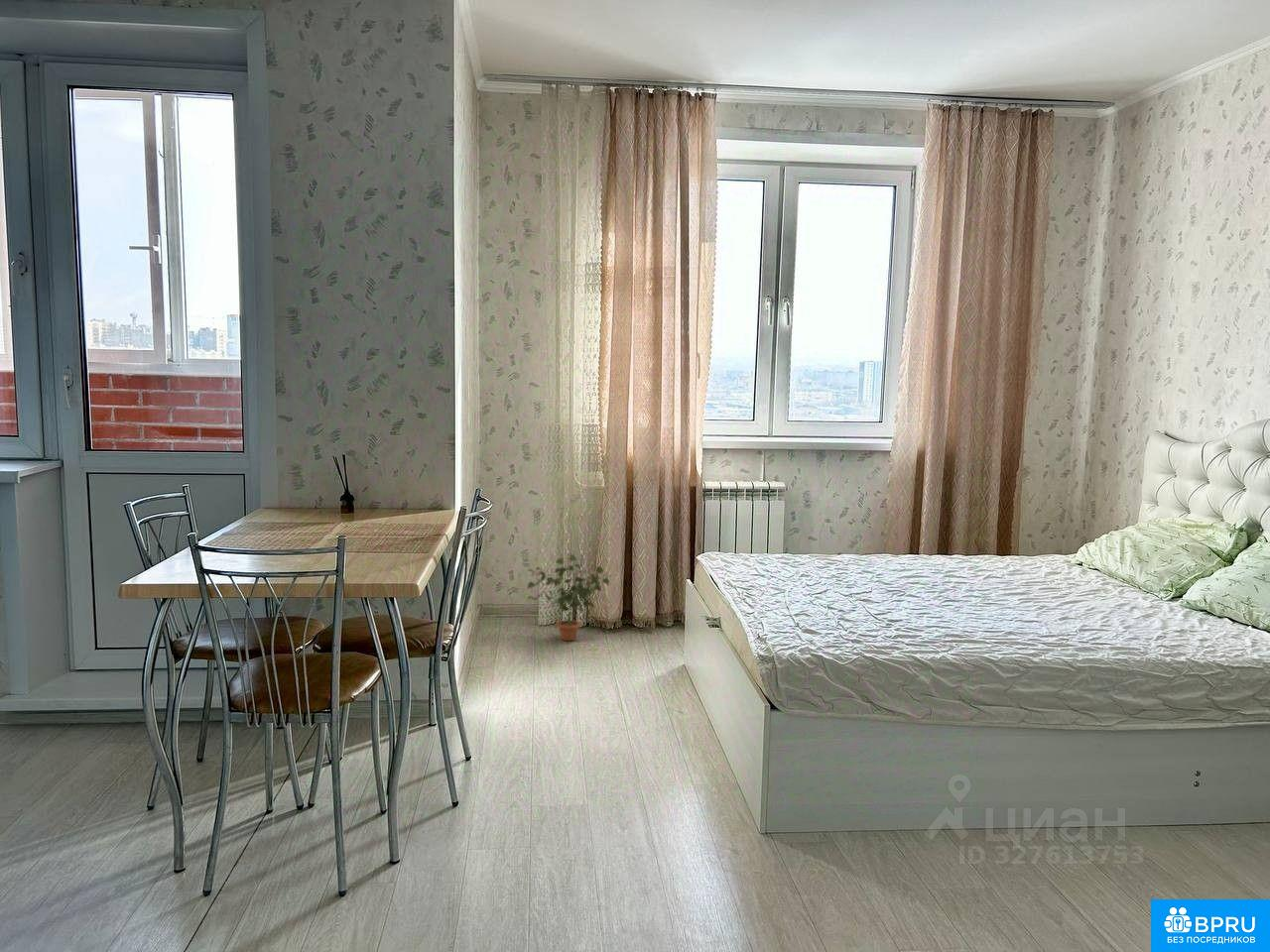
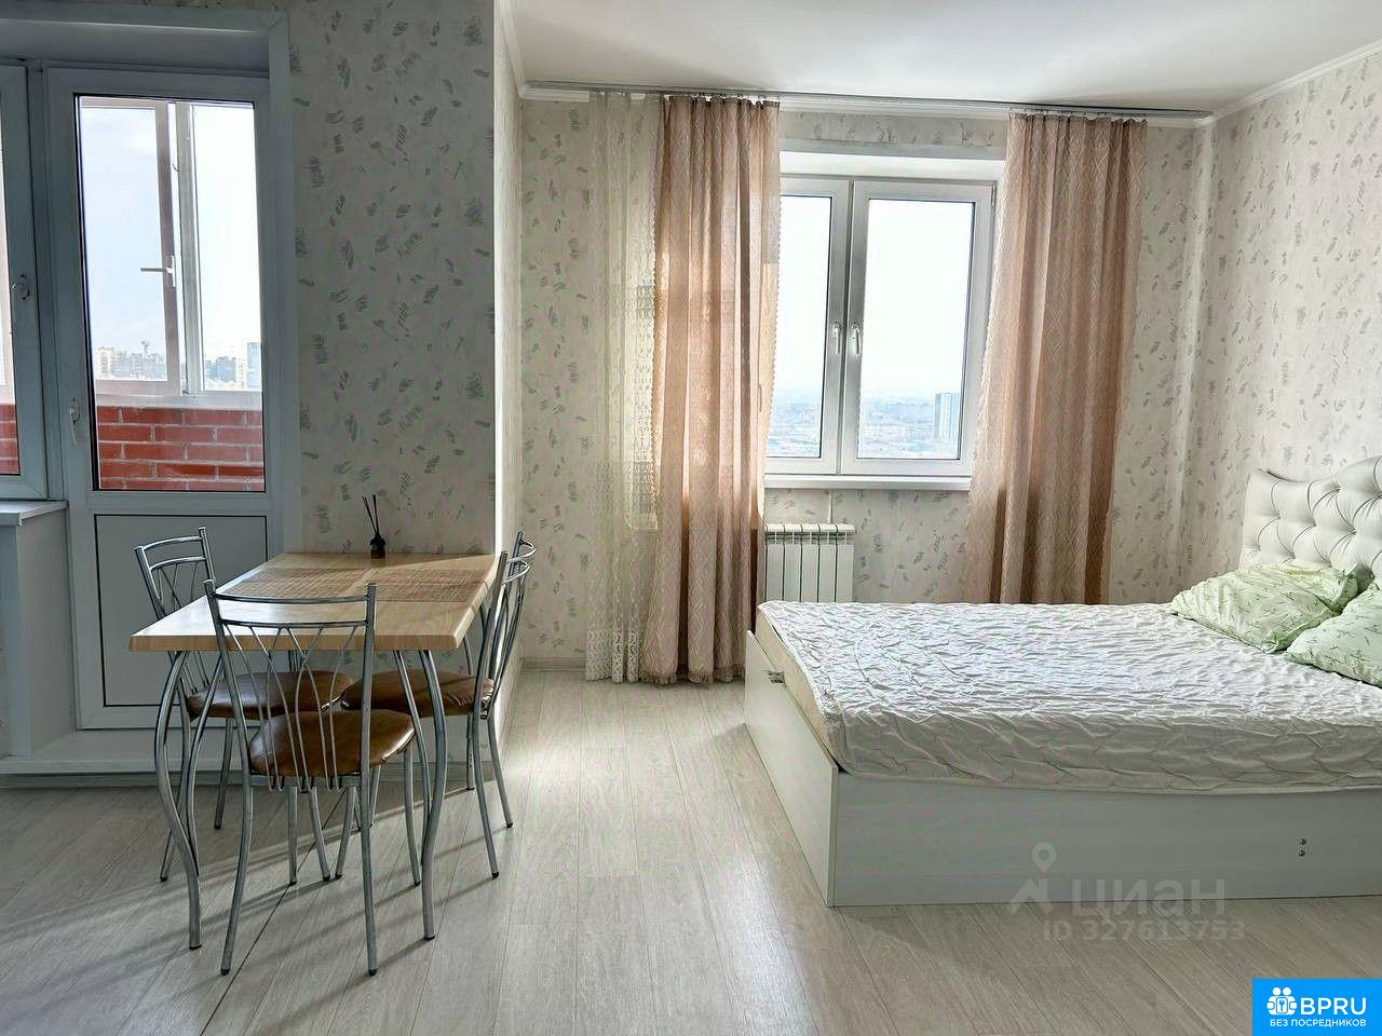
- potted plant (569, 597)
